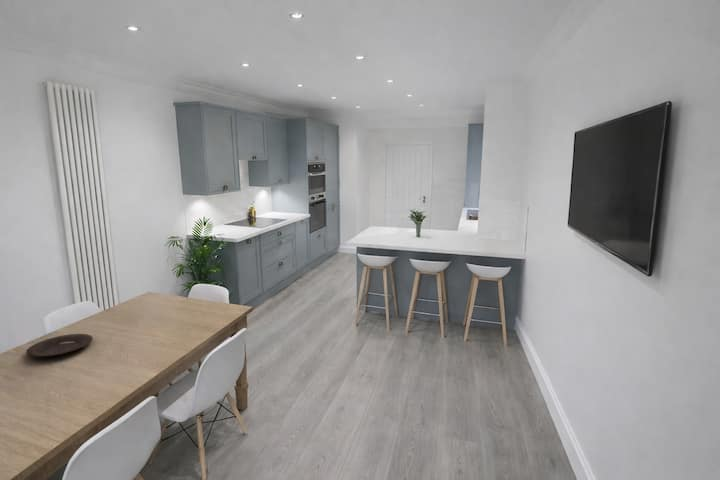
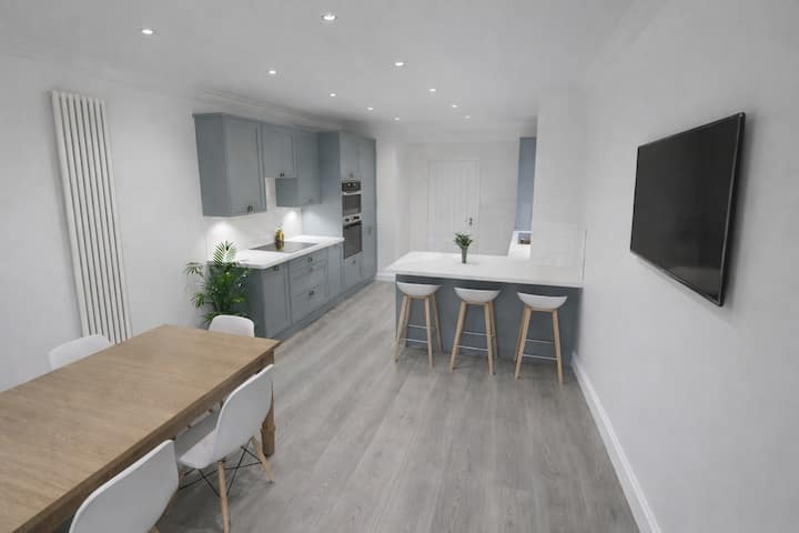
- plate (61, 346)
